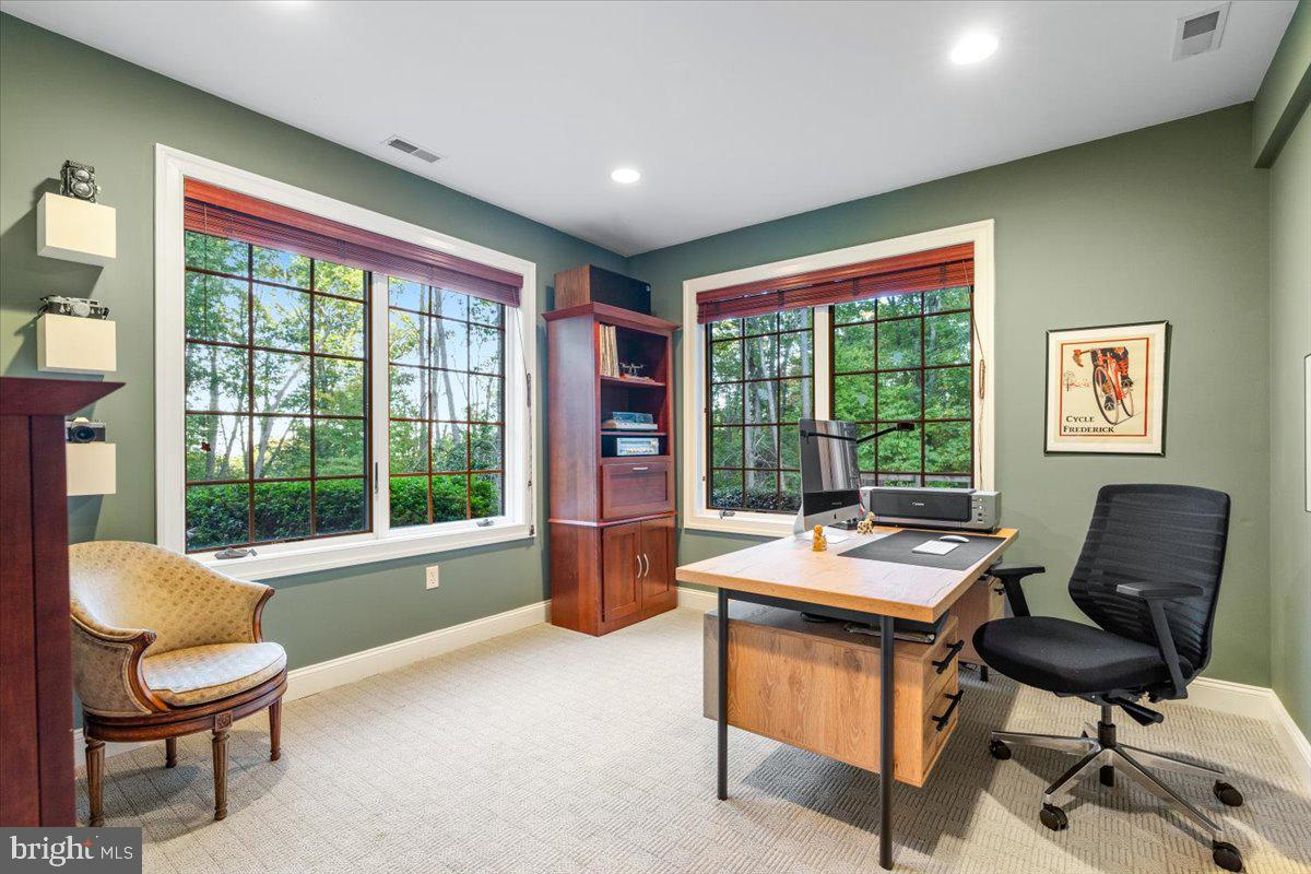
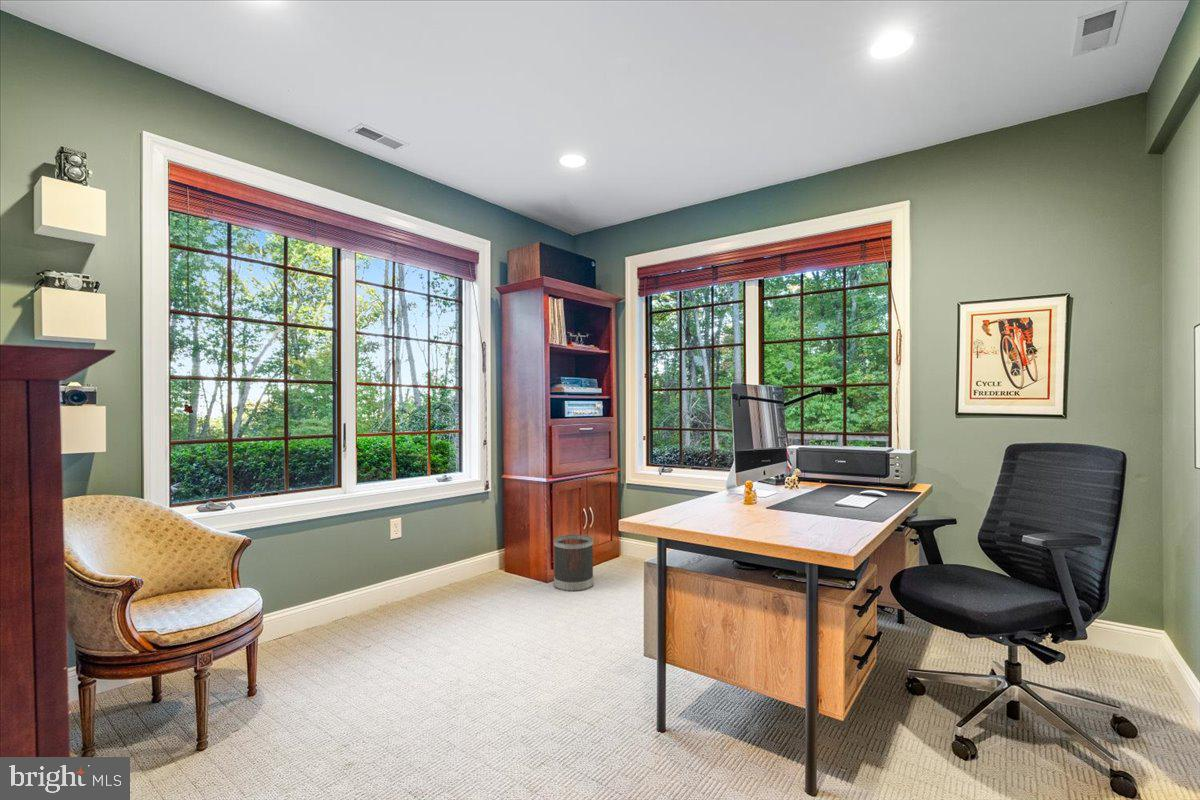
+ wastebasket (573, 561)
